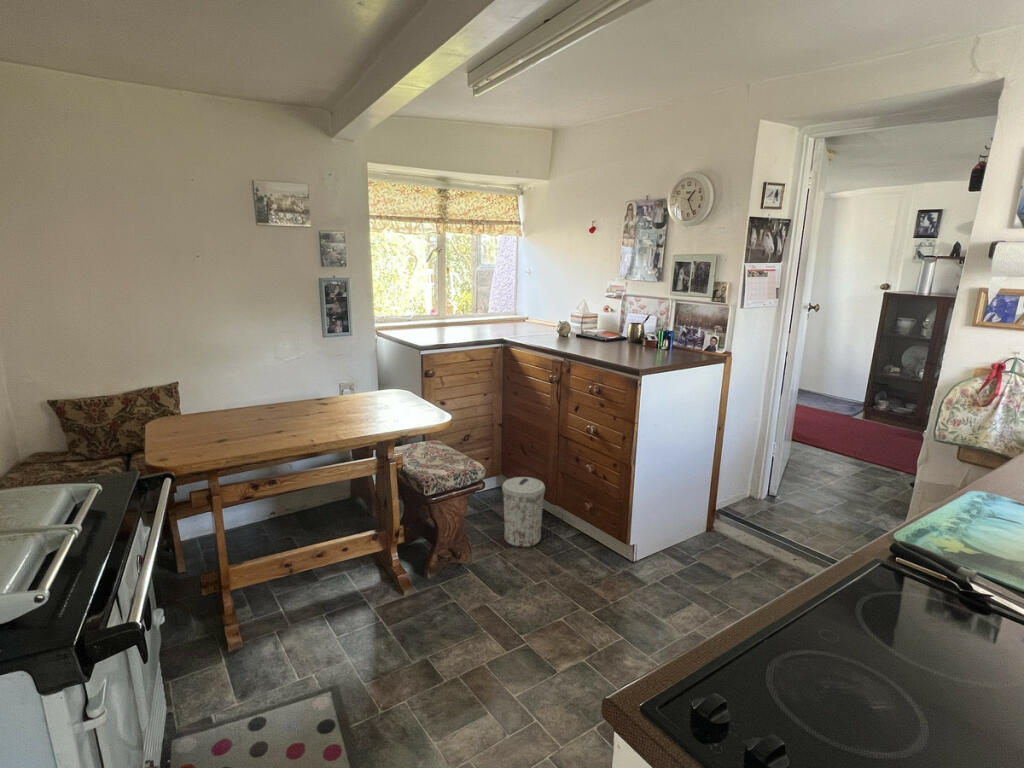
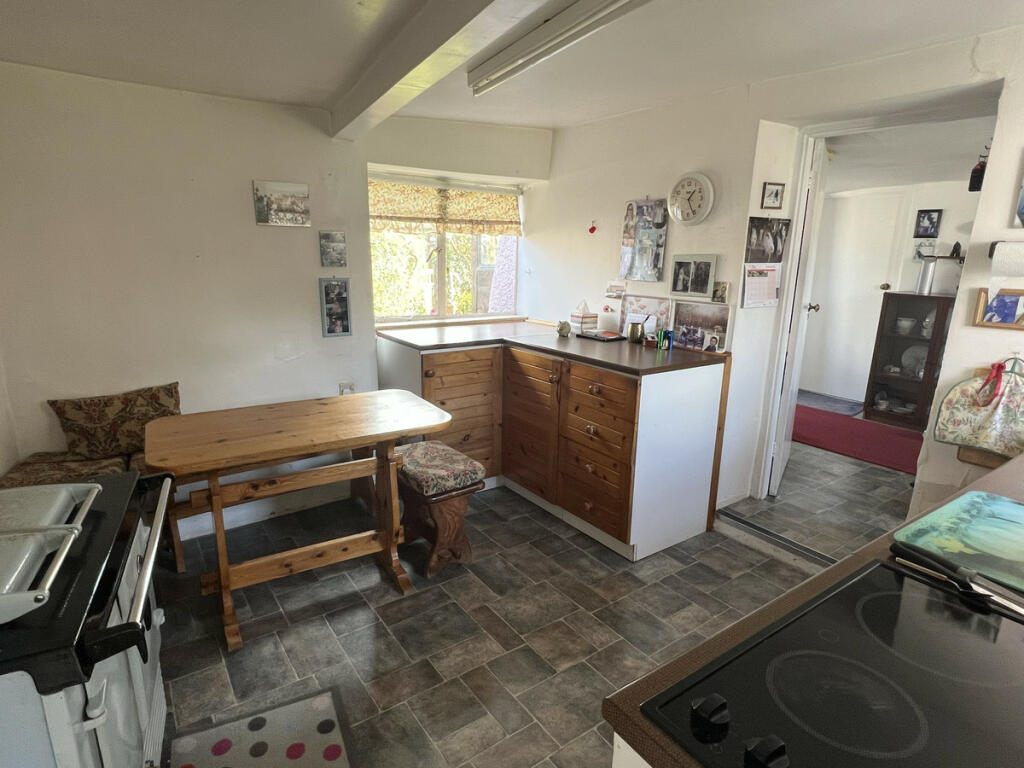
- trash can (523, 509)
